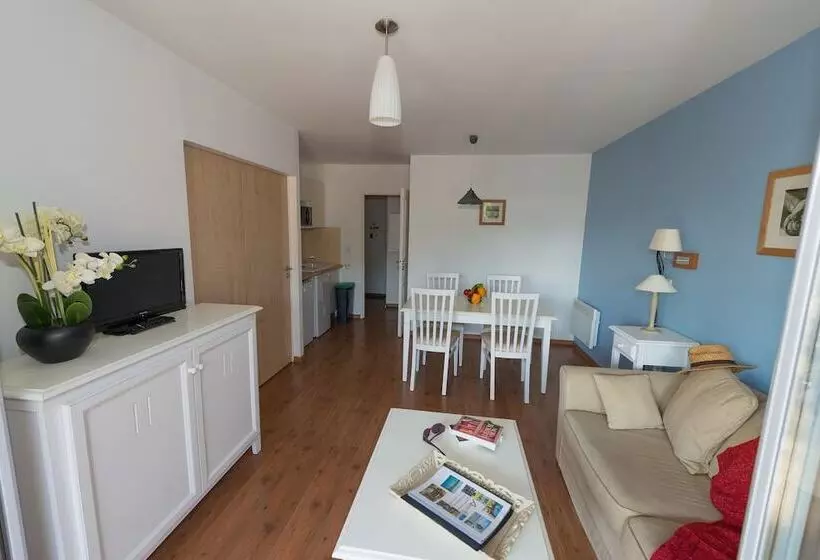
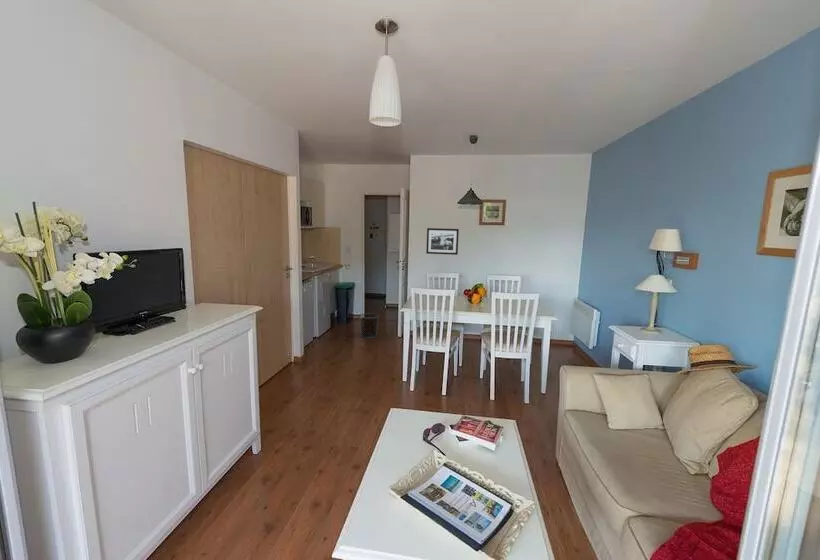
+ picture frame (442, 241)
+ waste bin (368, 325)
